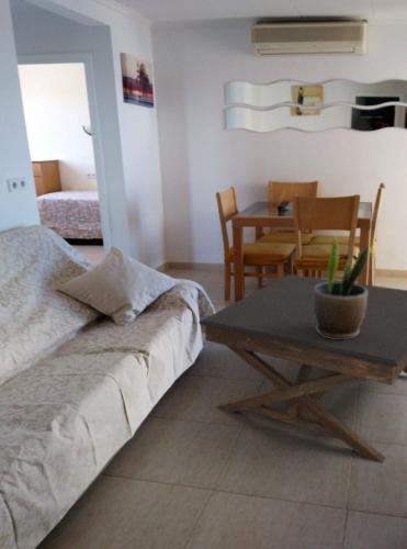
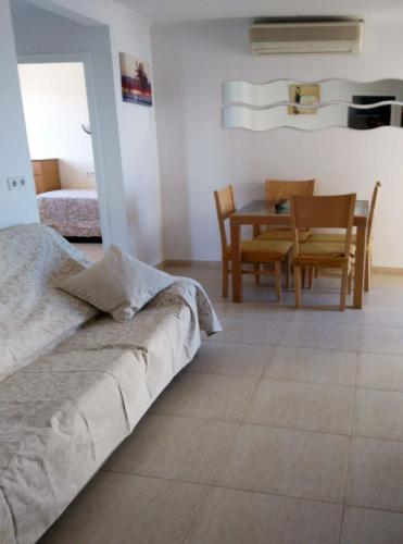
- potted plant (340, 287)
- coffee table (328, 351)
